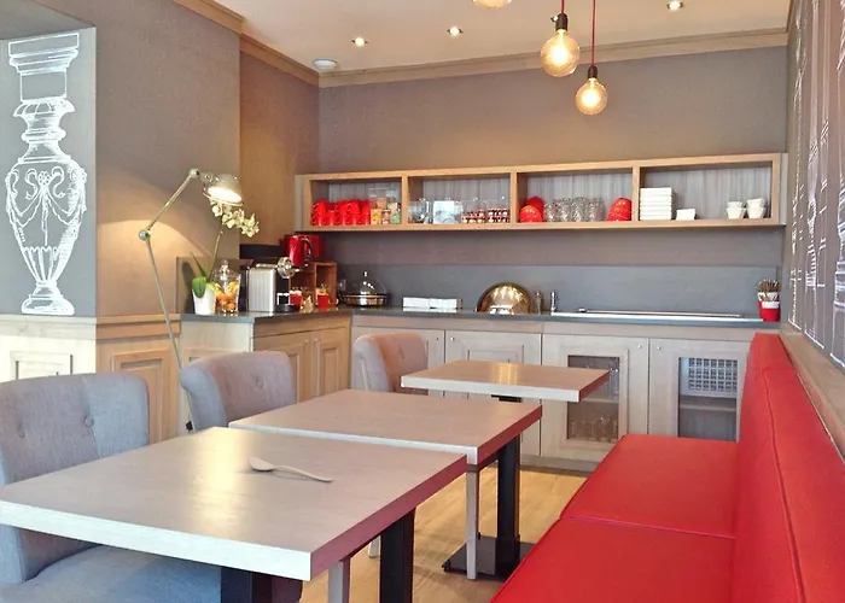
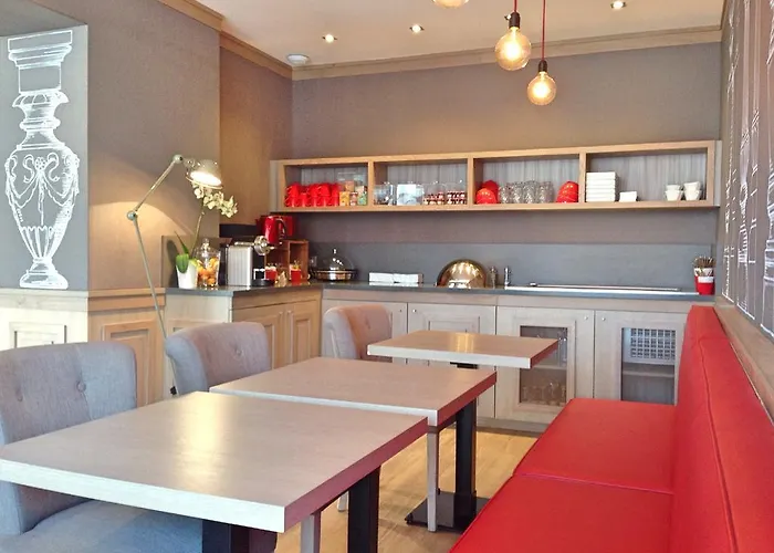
- spoon (289, 468)
